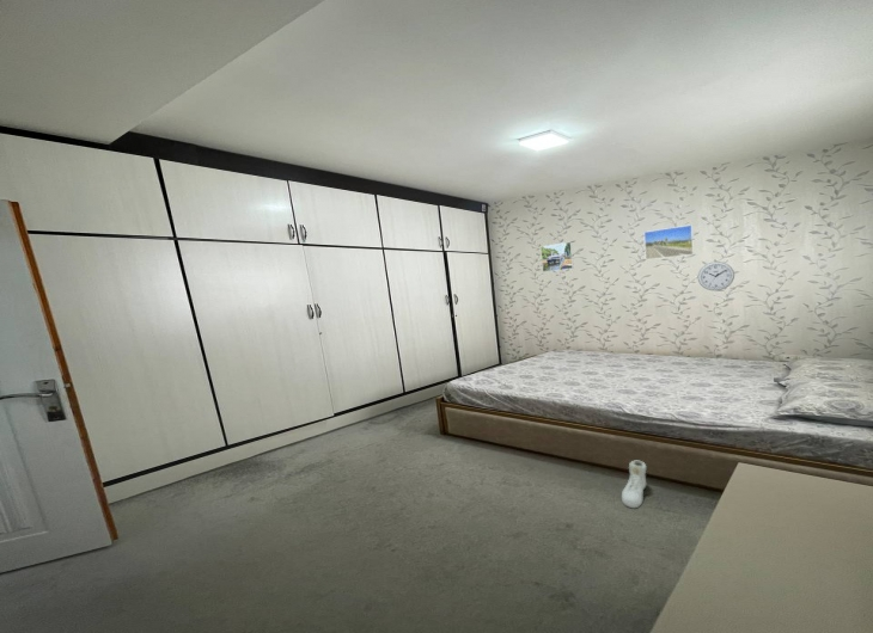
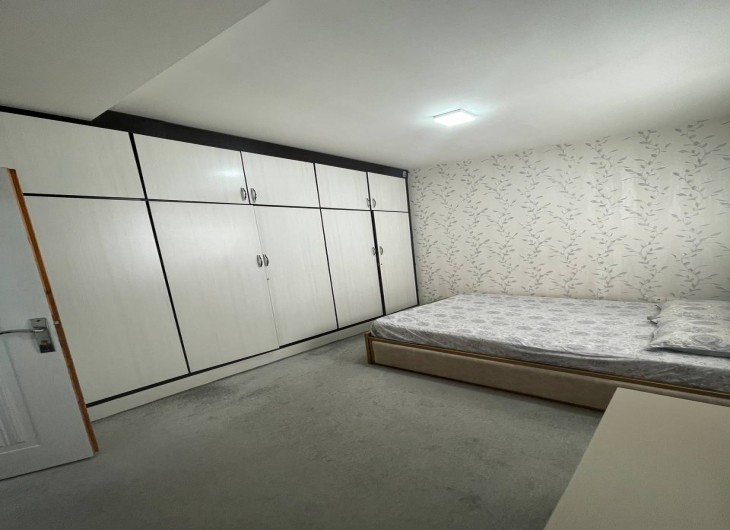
- wall clock (715, 276)
- sneaker (633, 480)
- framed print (556, 257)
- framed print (667, 242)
